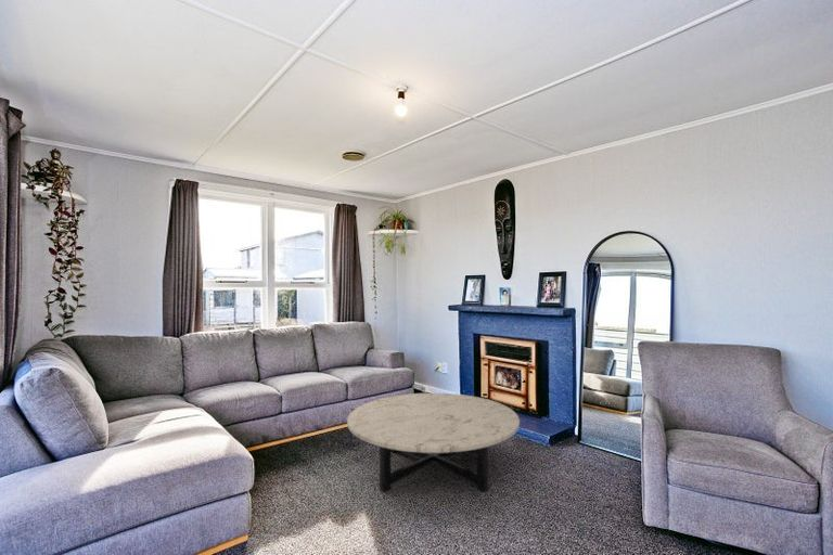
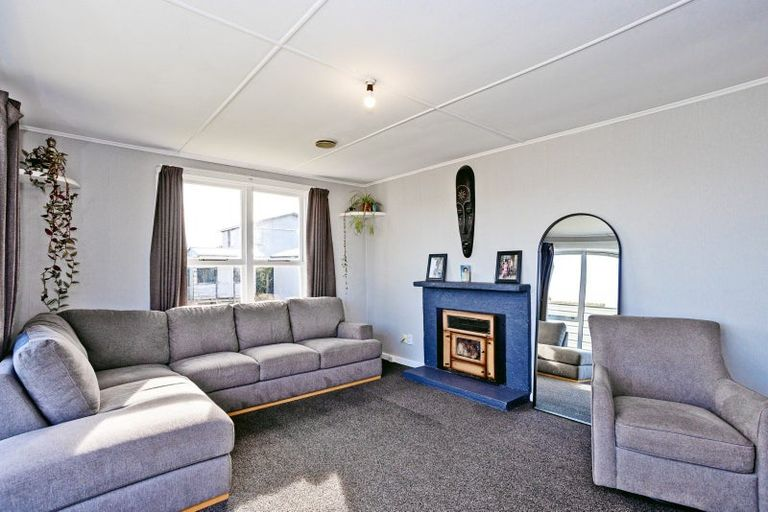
- coffee table (433, 441)
